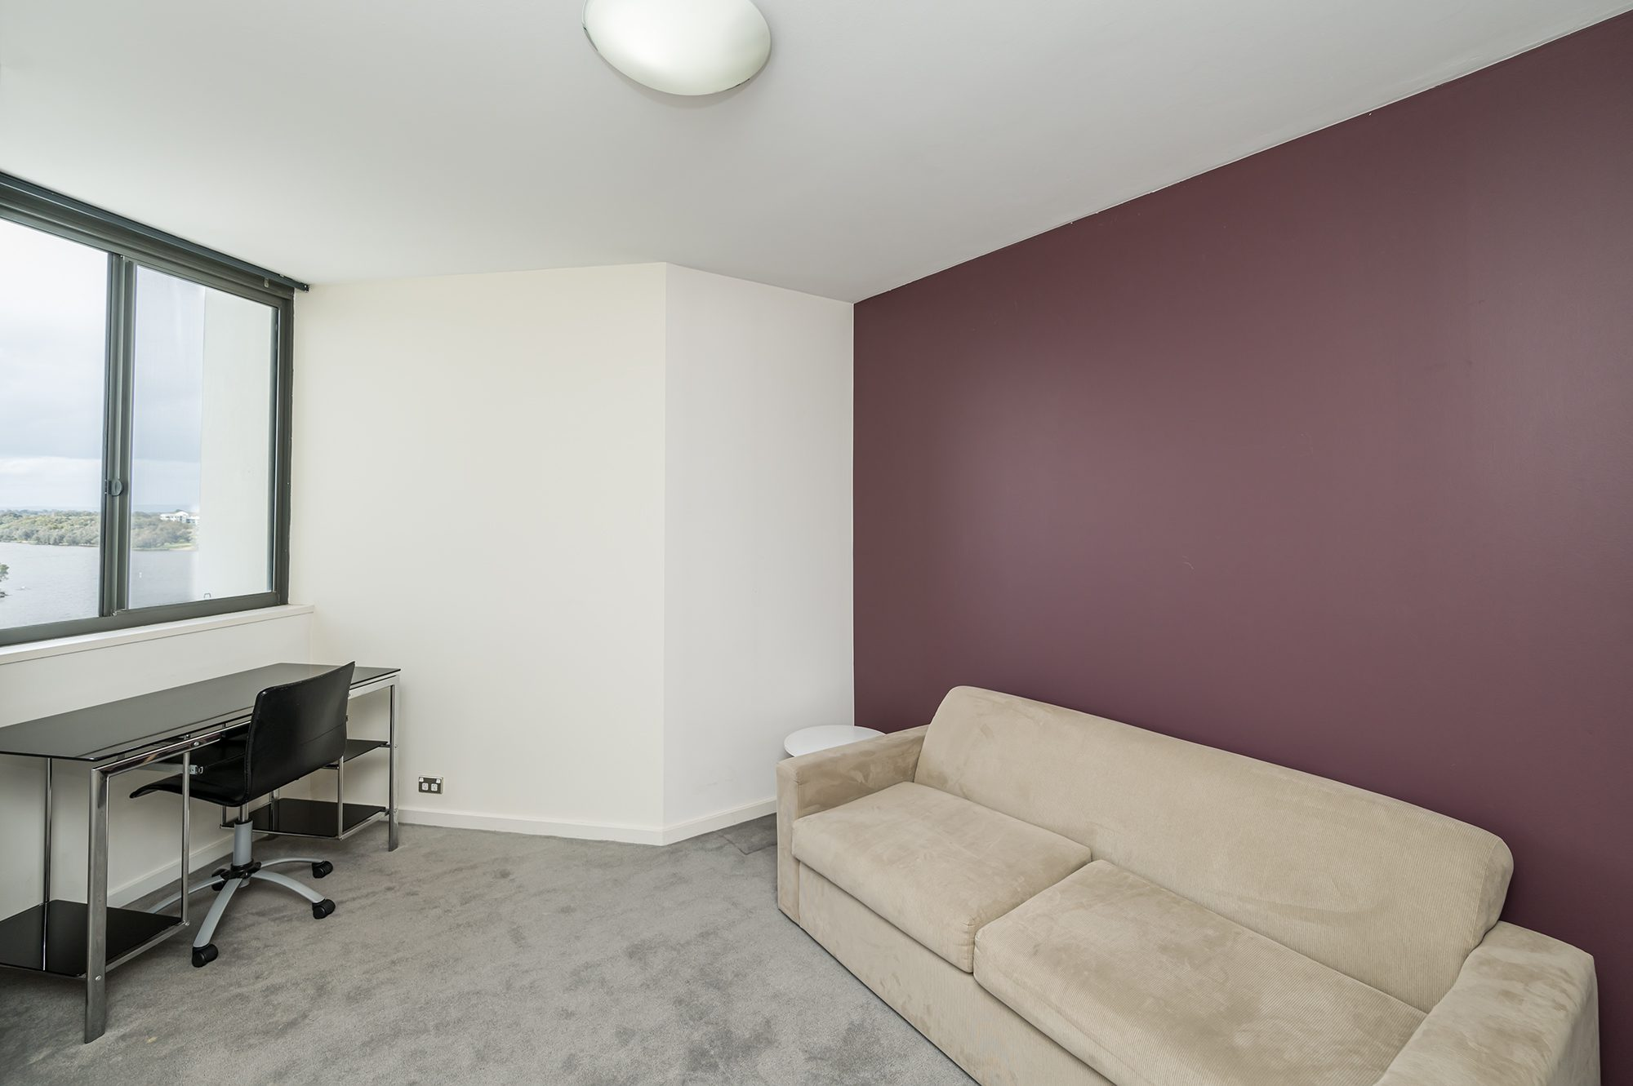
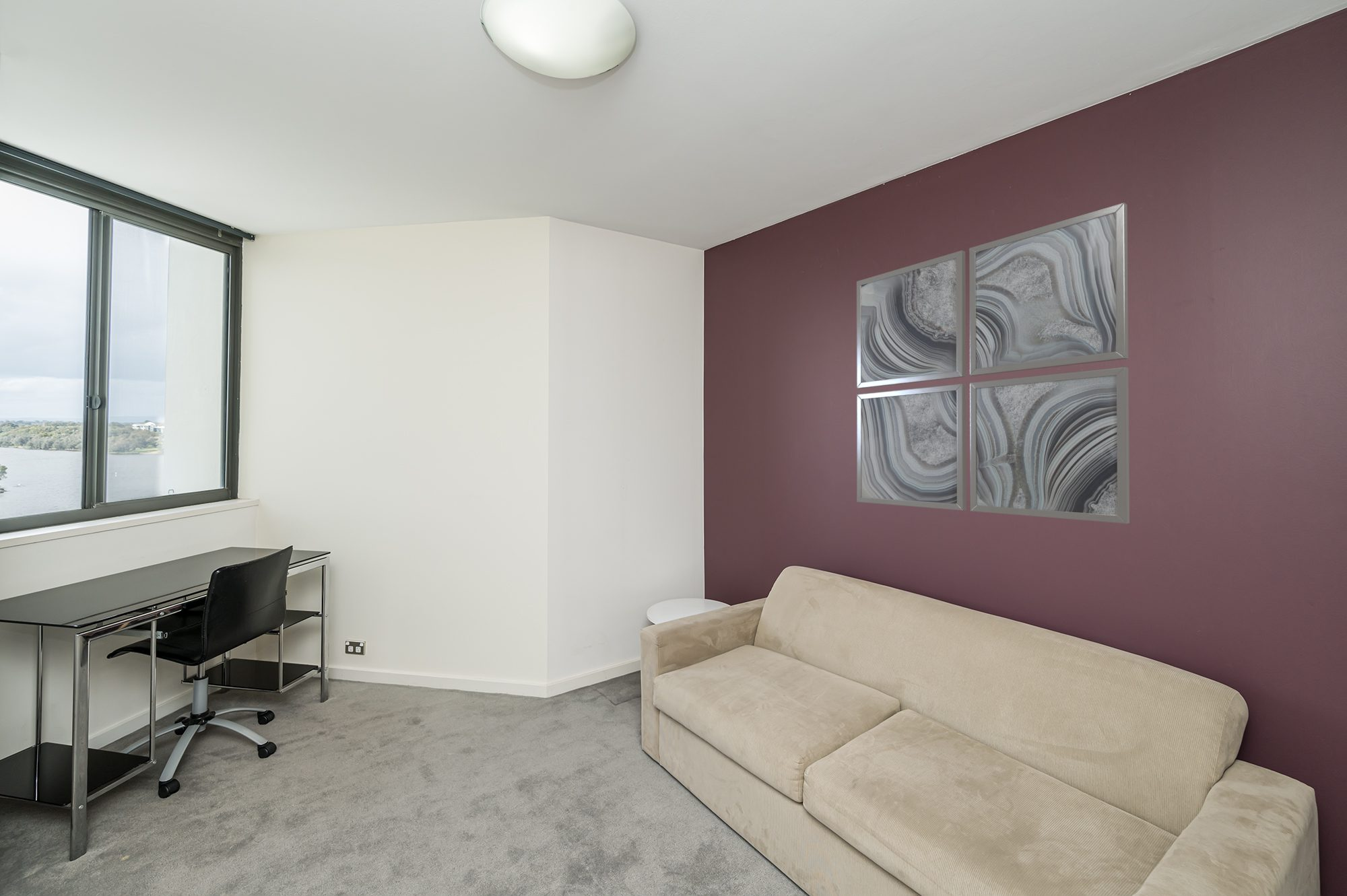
+ wall art (965, 376)
